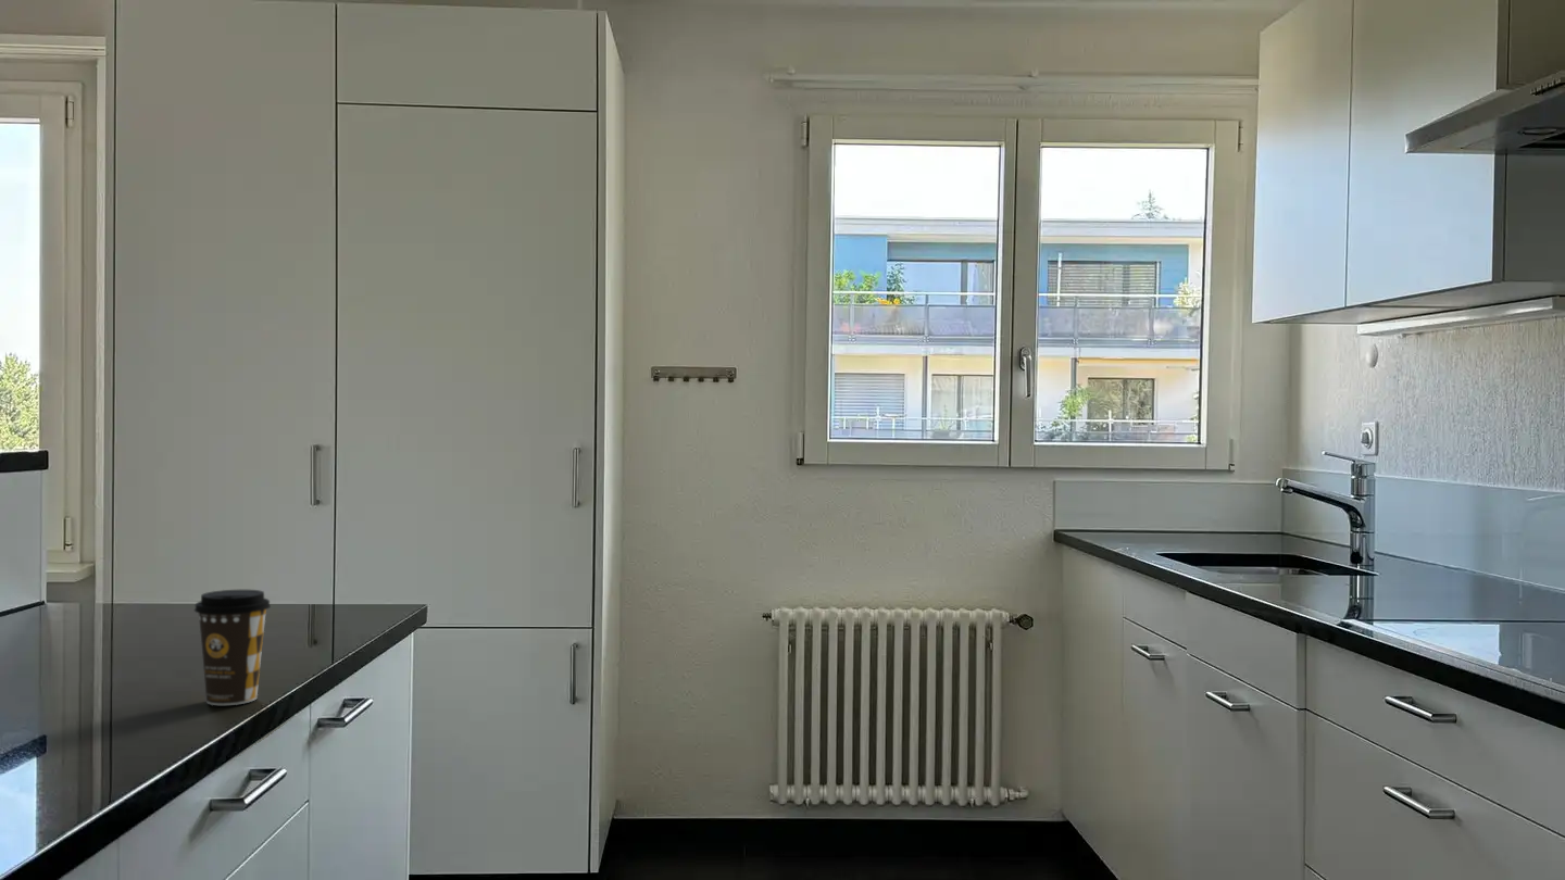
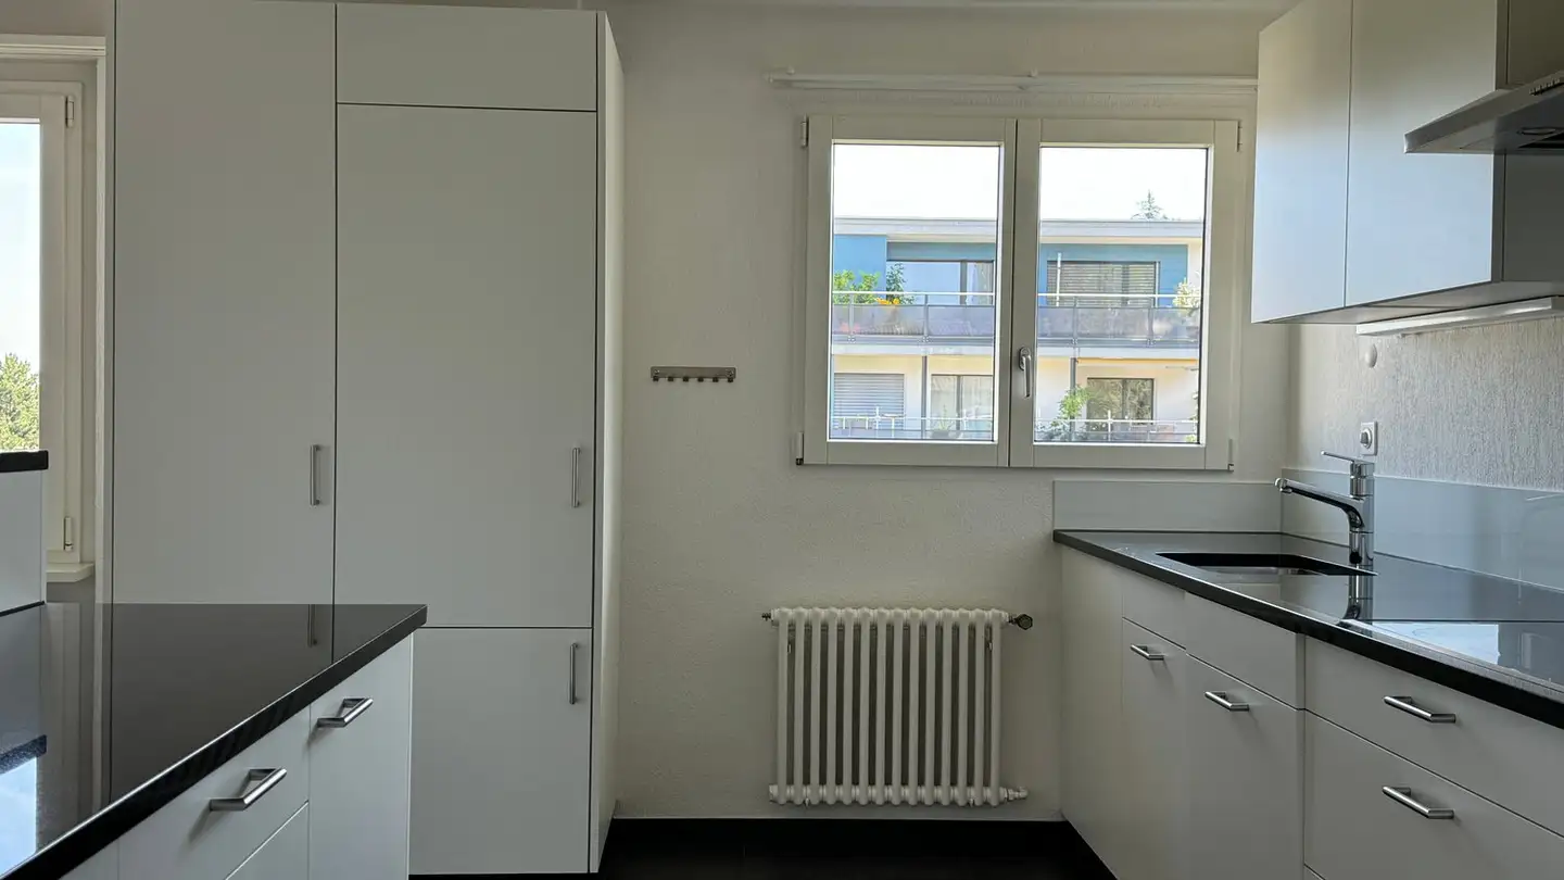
- coffee cup (231, 646)
